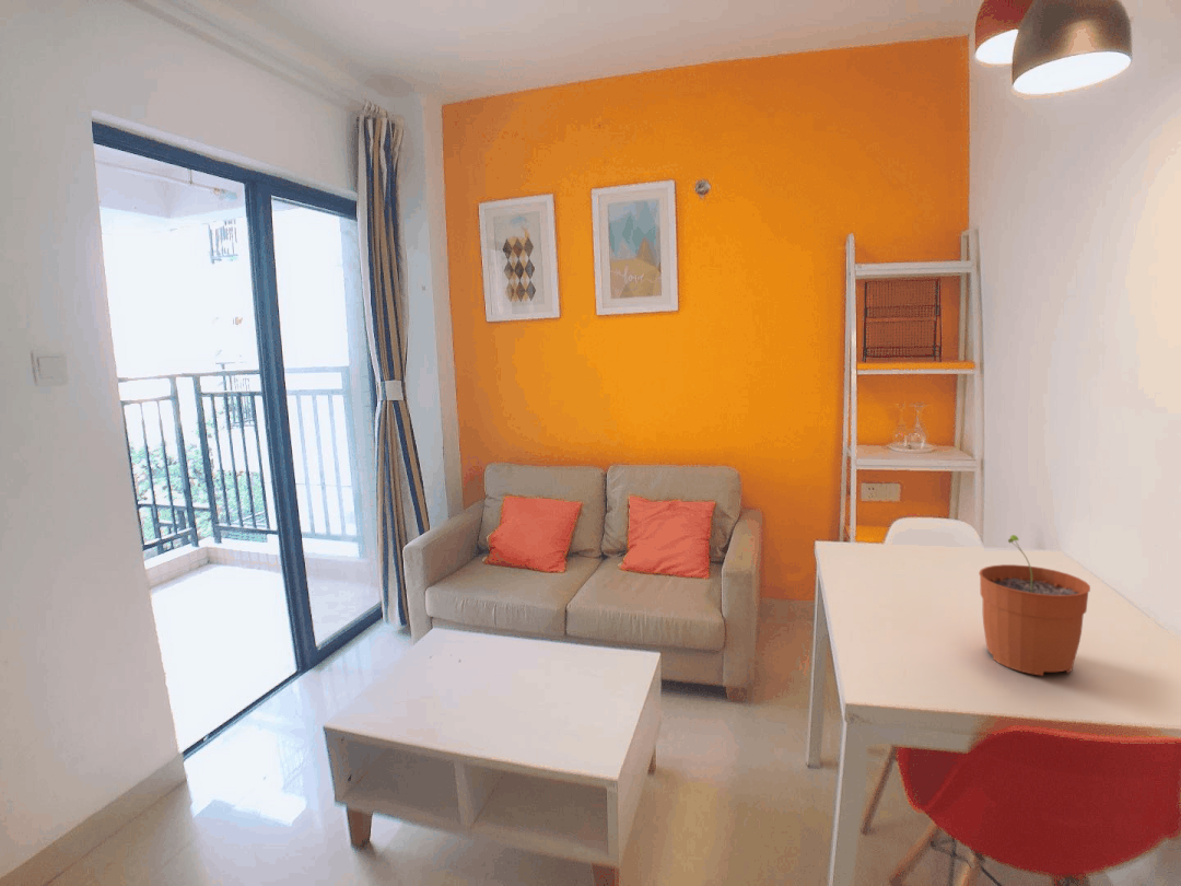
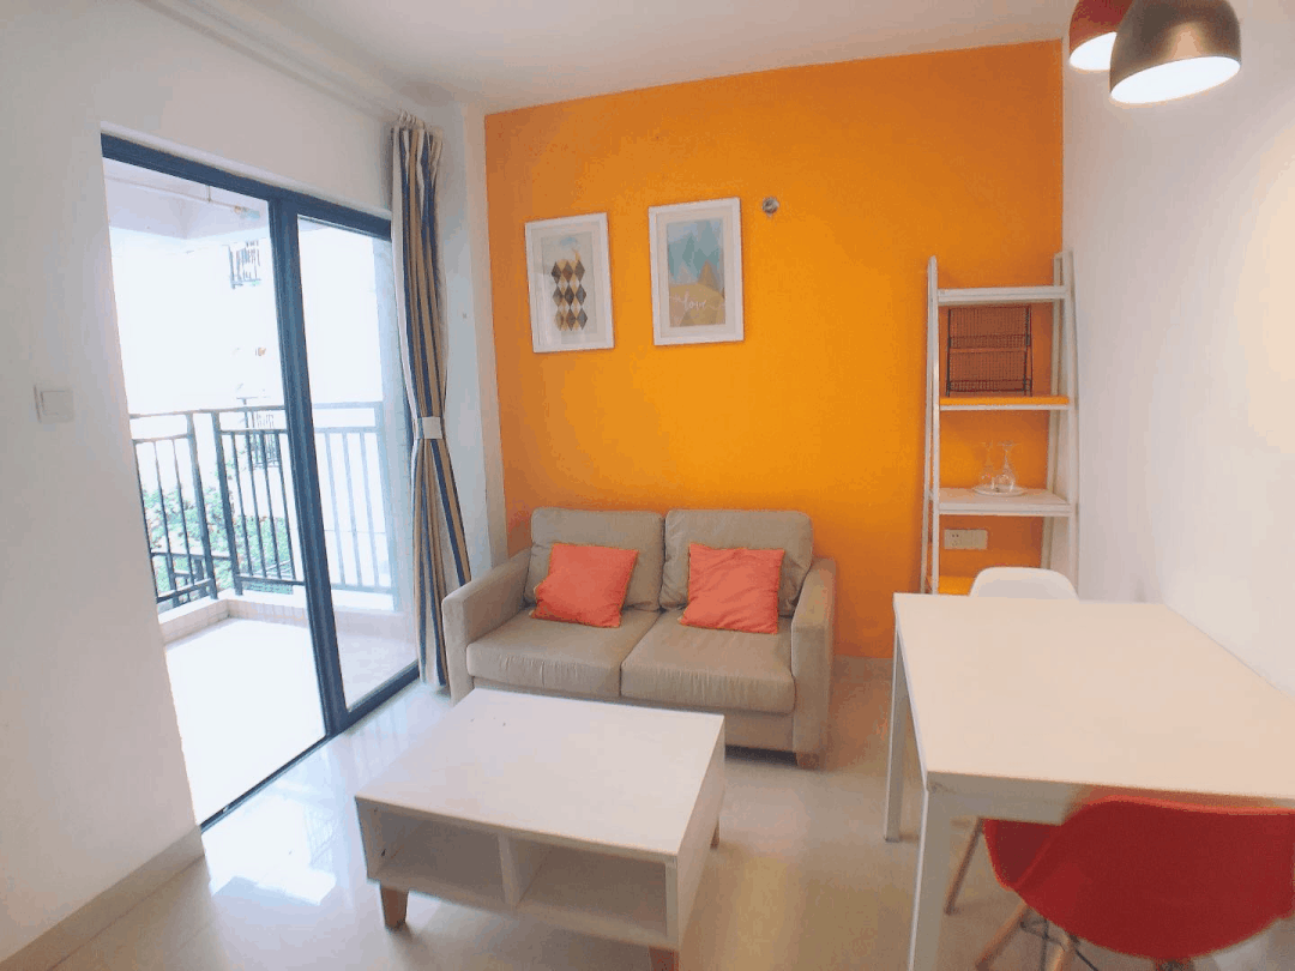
- plant pot (1031, 598)
